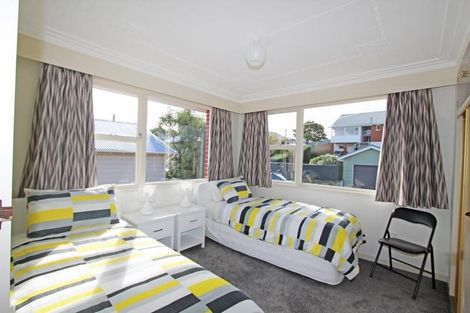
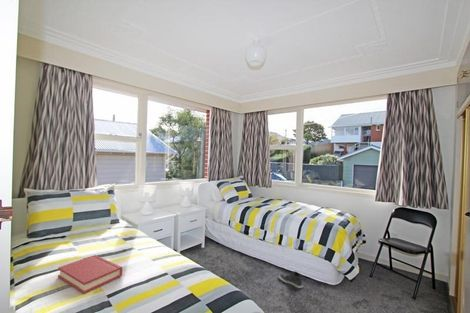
+ sneaker (290, 276)
+ hardback book (90, 271)
